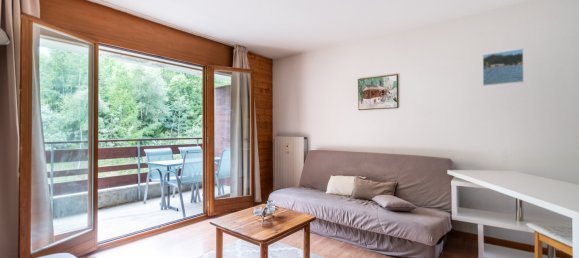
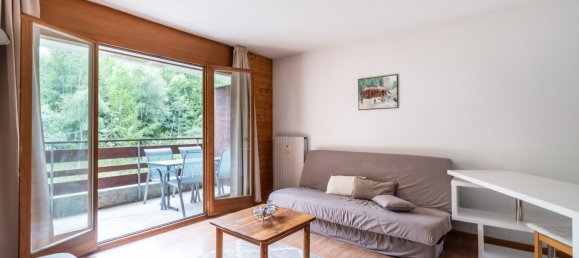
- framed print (502, 68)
